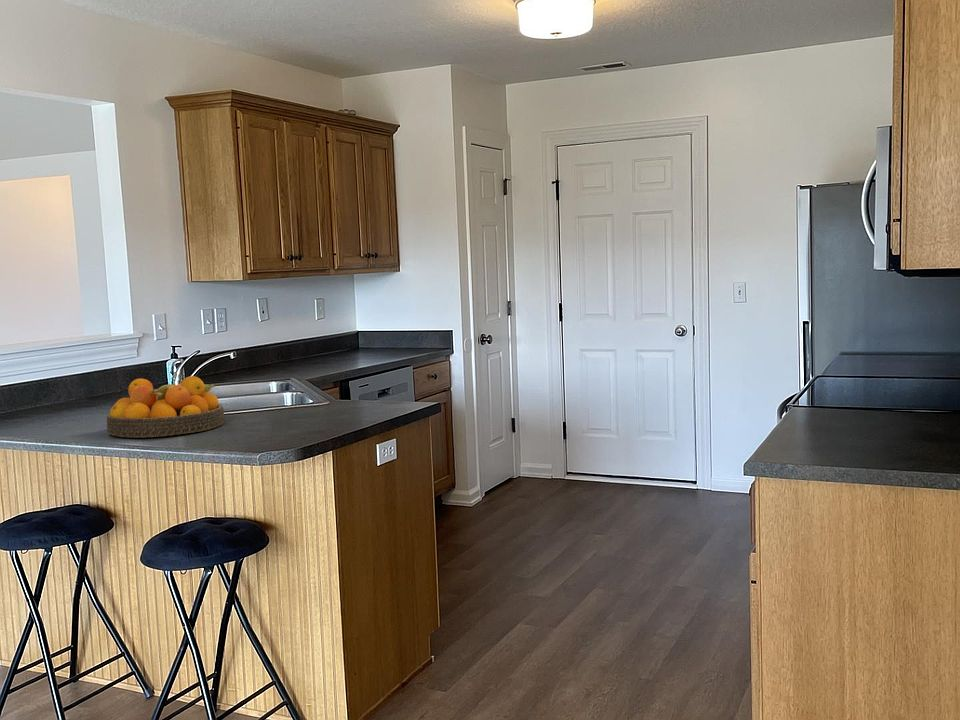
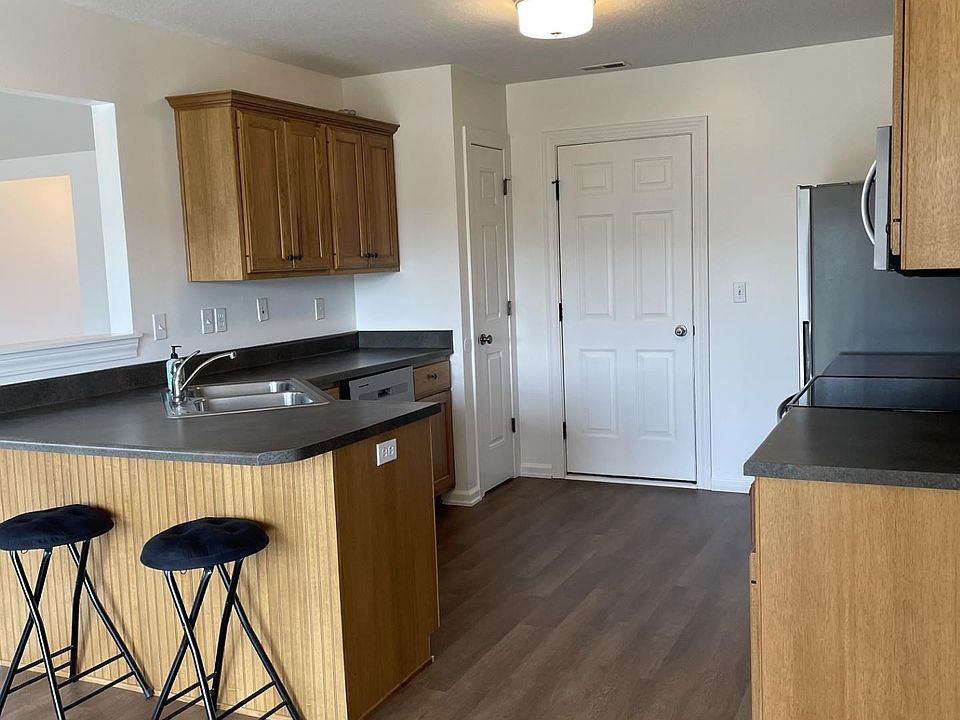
- fruit bowl (165, 403)
